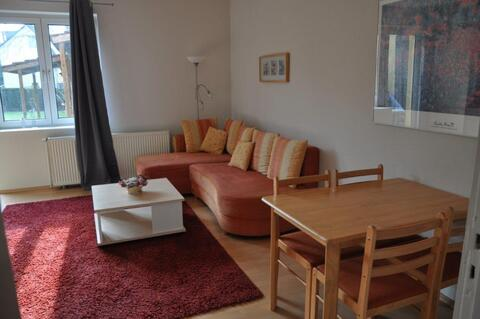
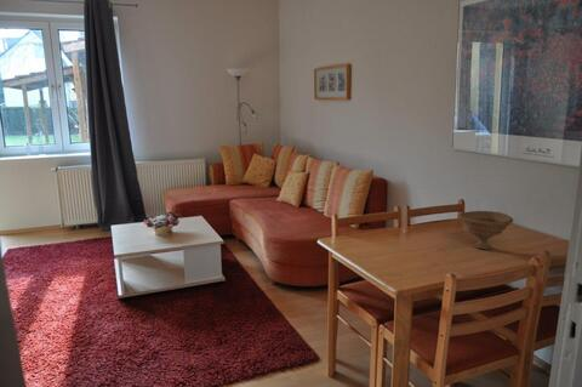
+ bowl (484, 231)
